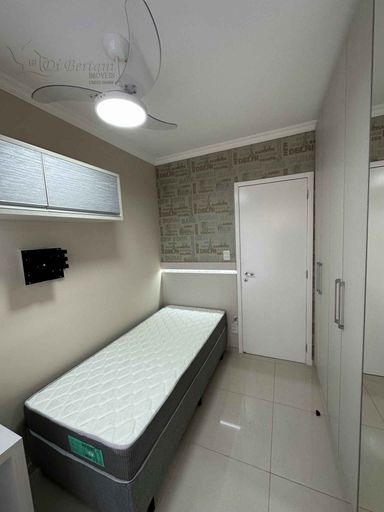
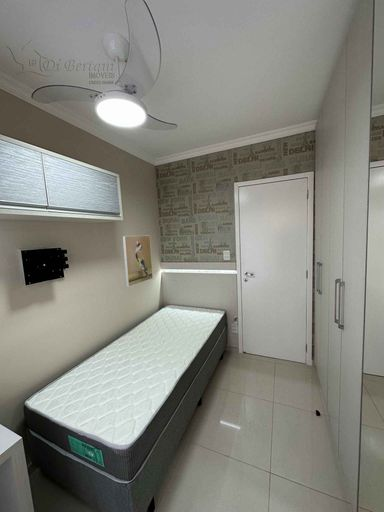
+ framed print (139, 259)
